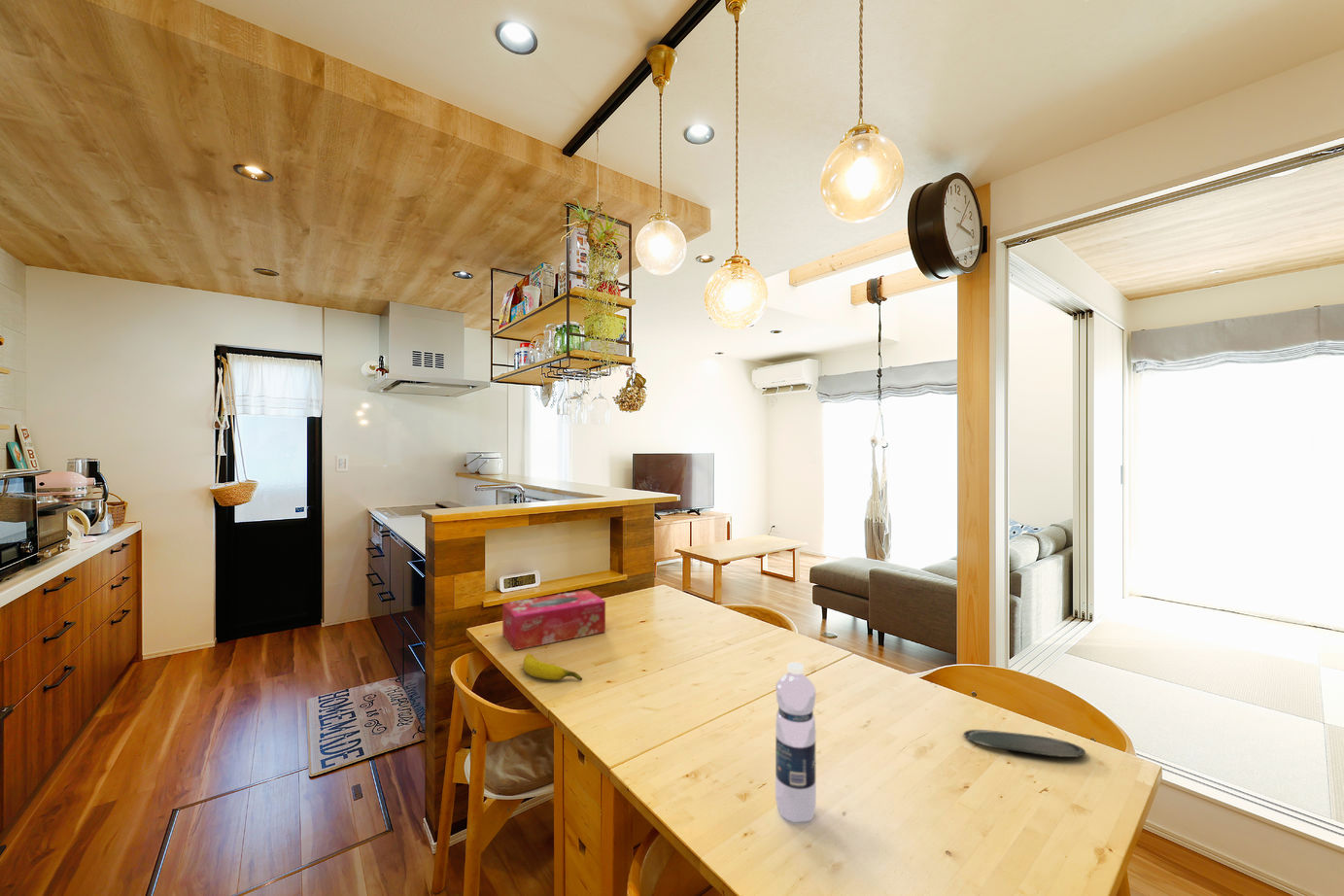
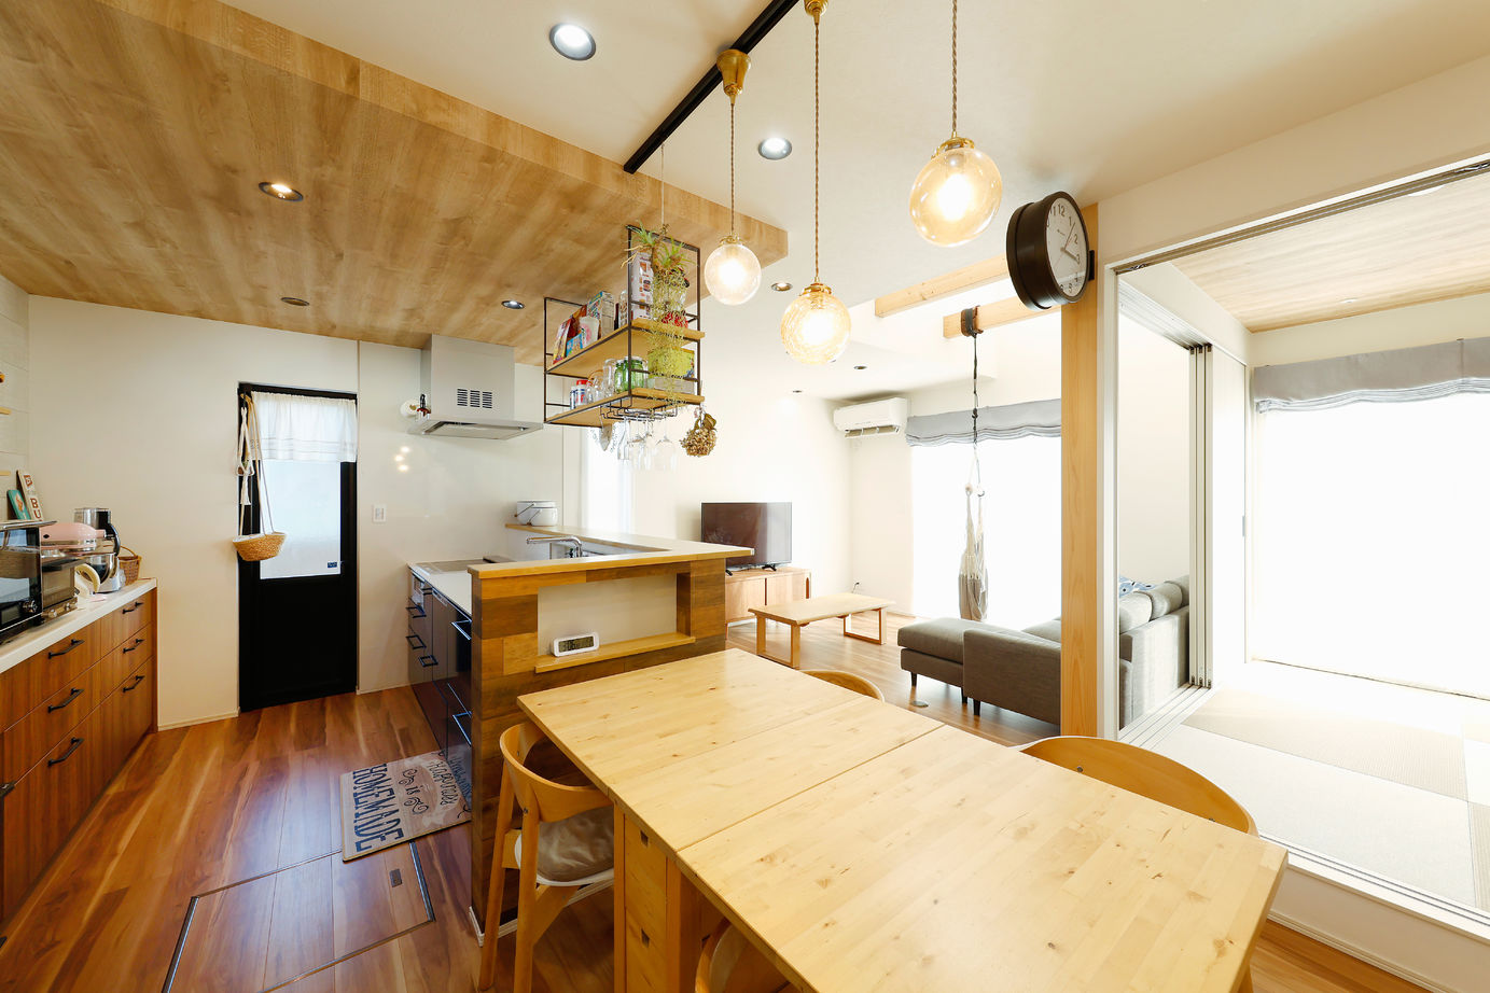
- water bottle (795, 738)
- banana (546, 666)
- tissue box (554, 617)
- oval tray (1022, 742)
